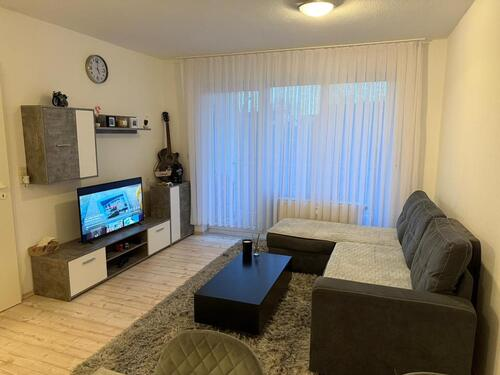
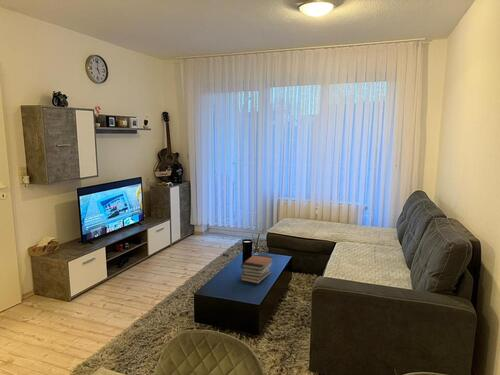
+ book stack (257, 268)
